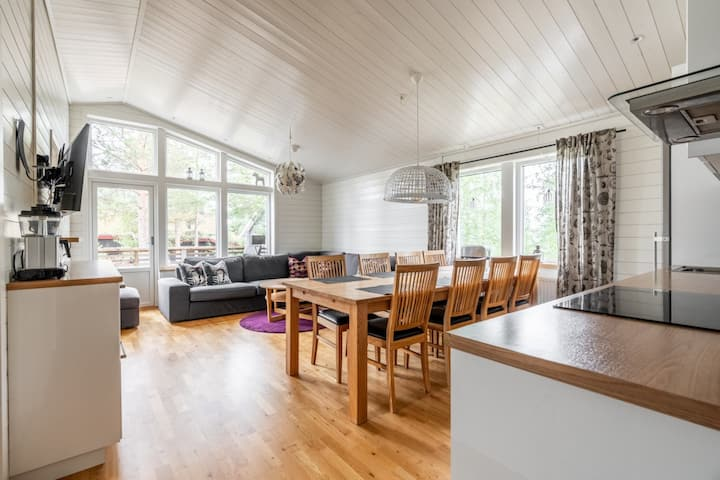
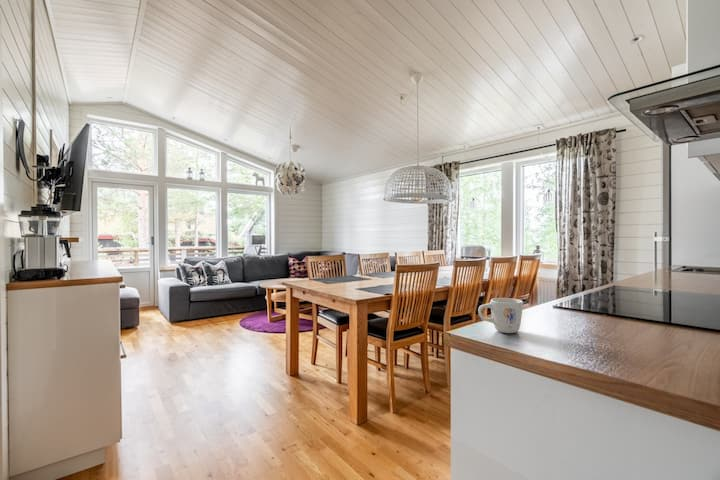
+ mug (500, 315)
